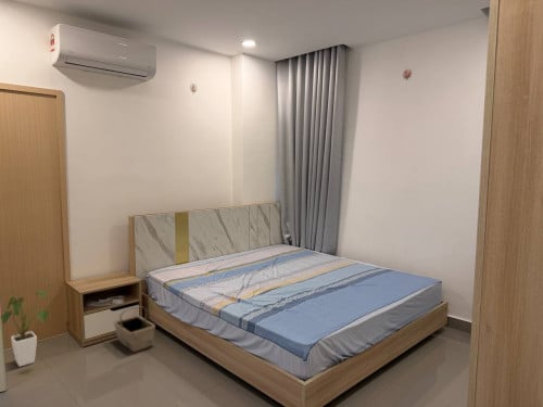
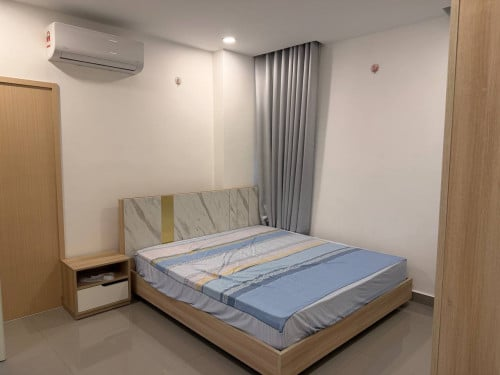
- basket (134, 326)
- house plant (28, 327)
